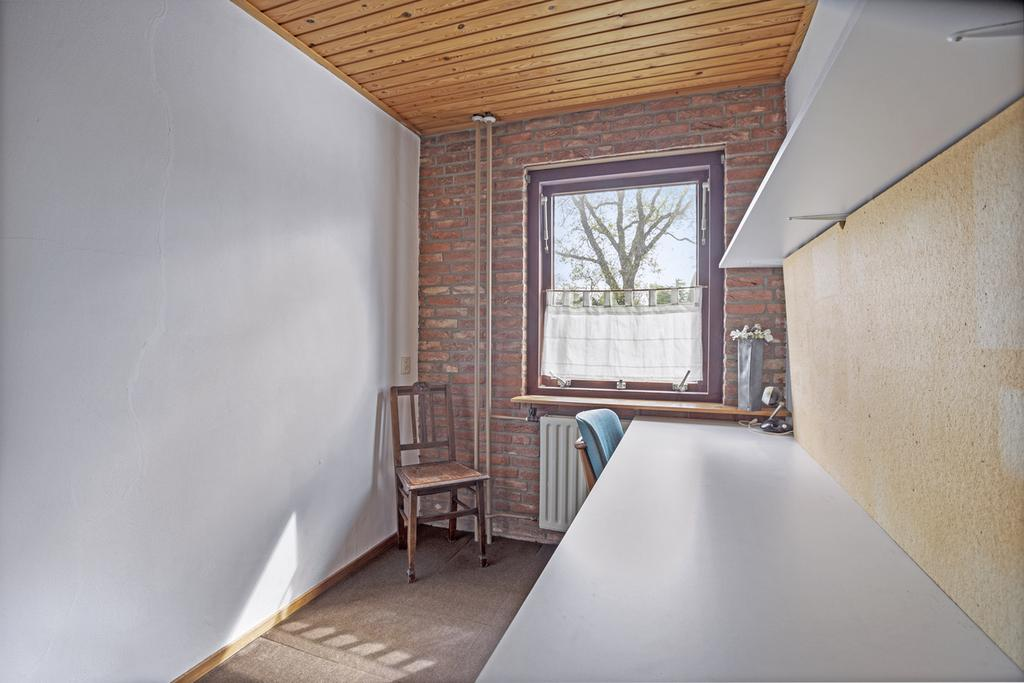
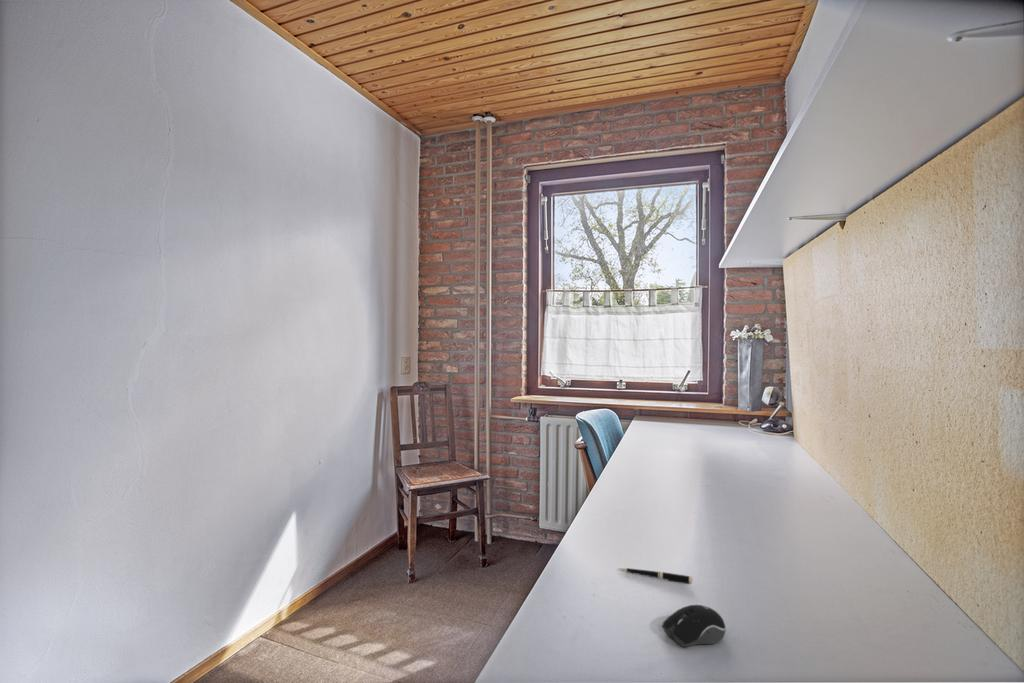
+ pen (653, 573)
+ computer mouse (695, 621)
